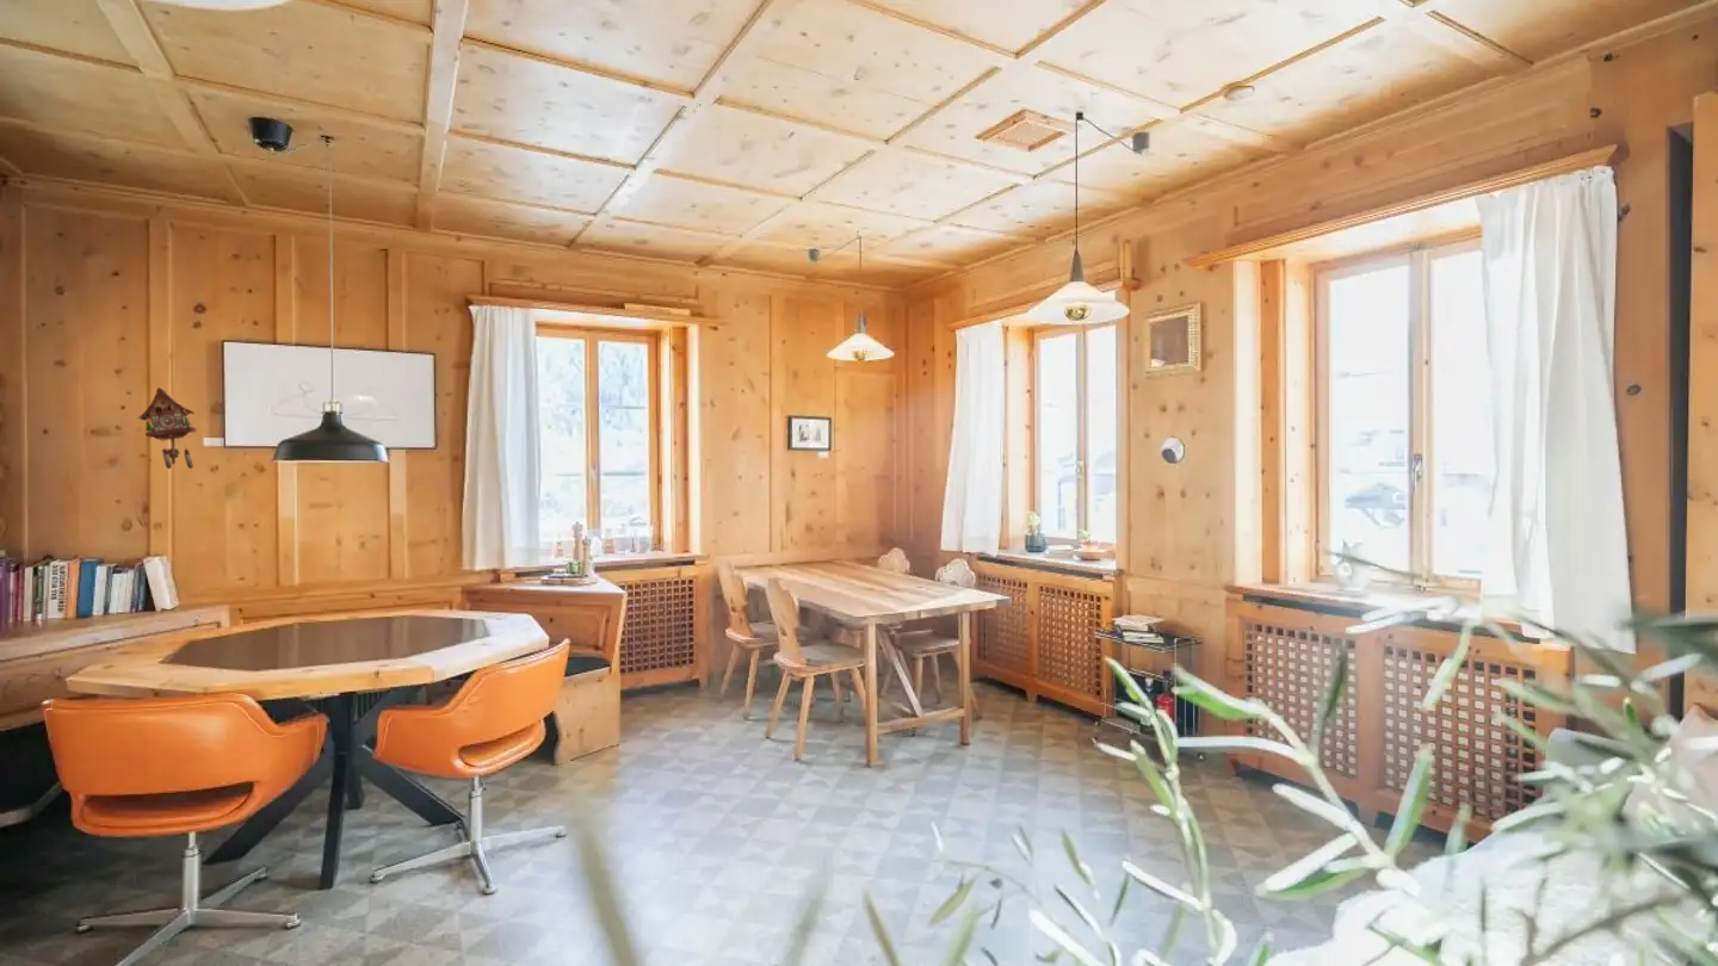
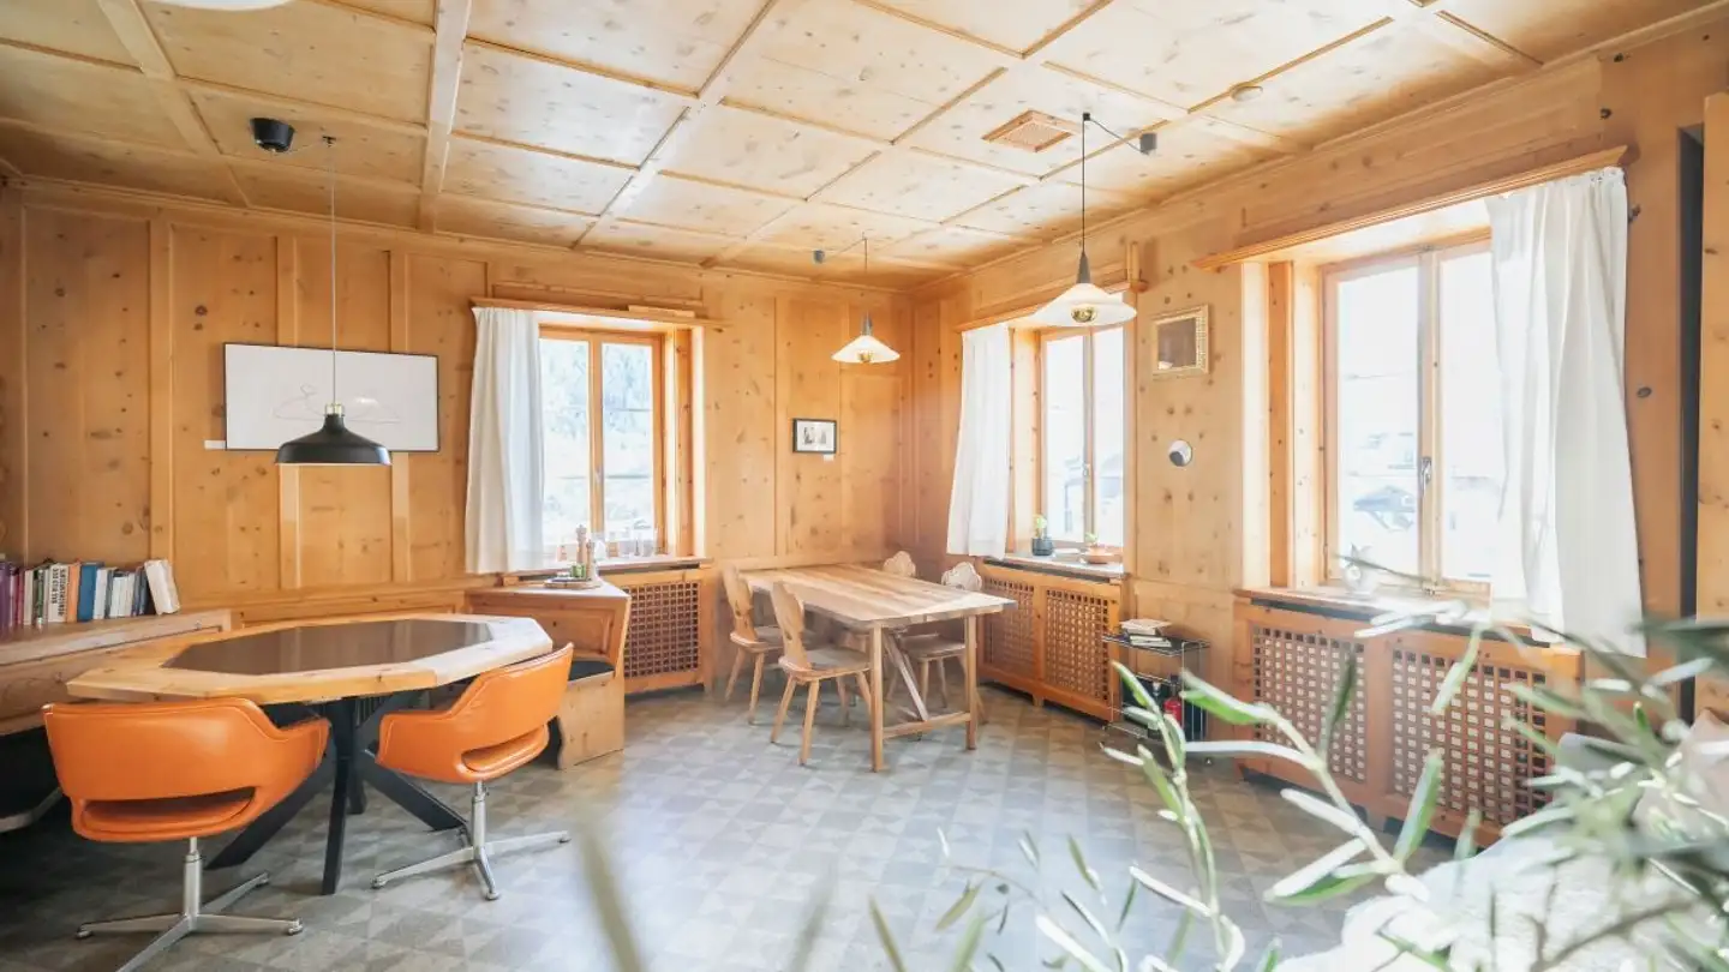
- cuckoo clock (167, 428)
